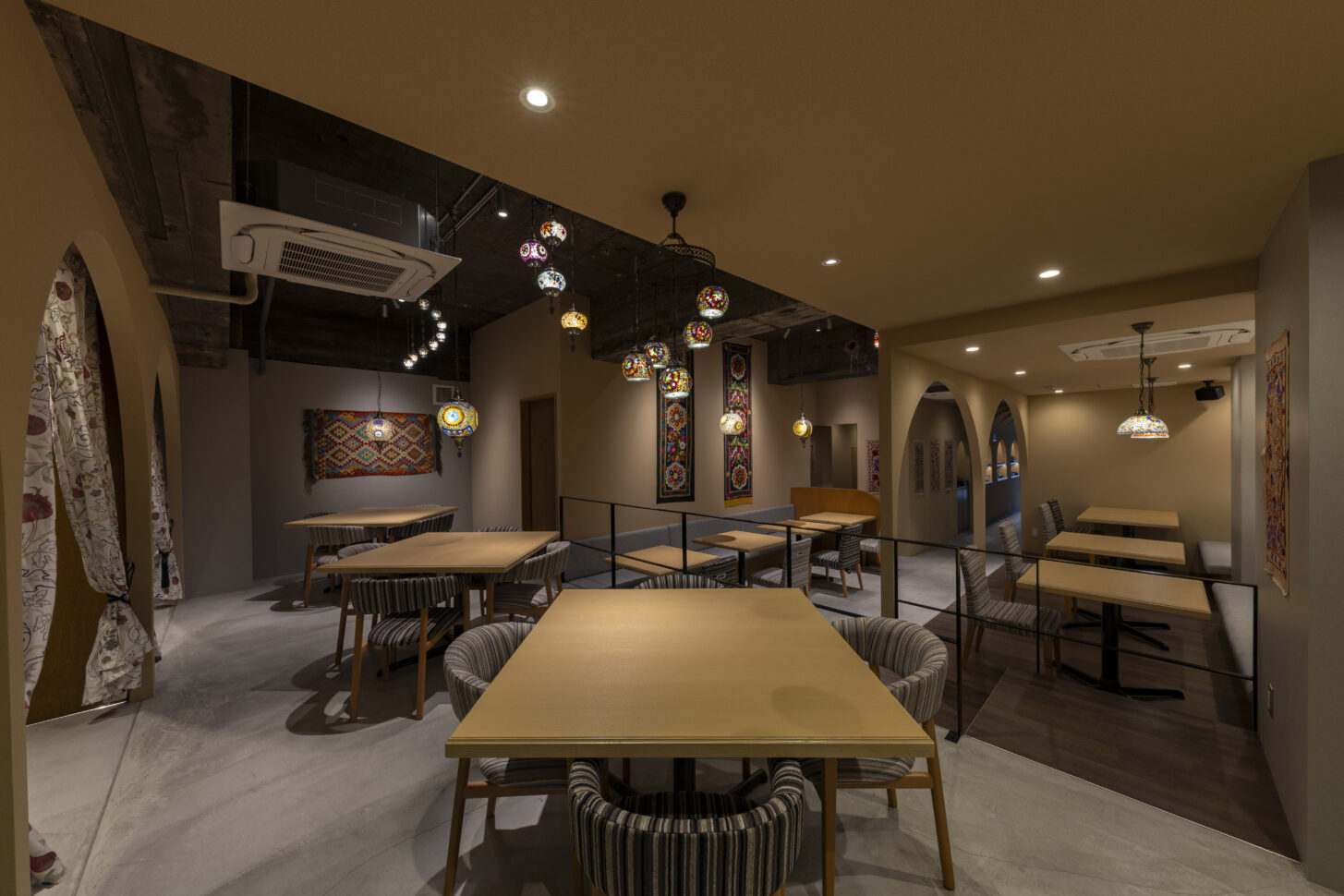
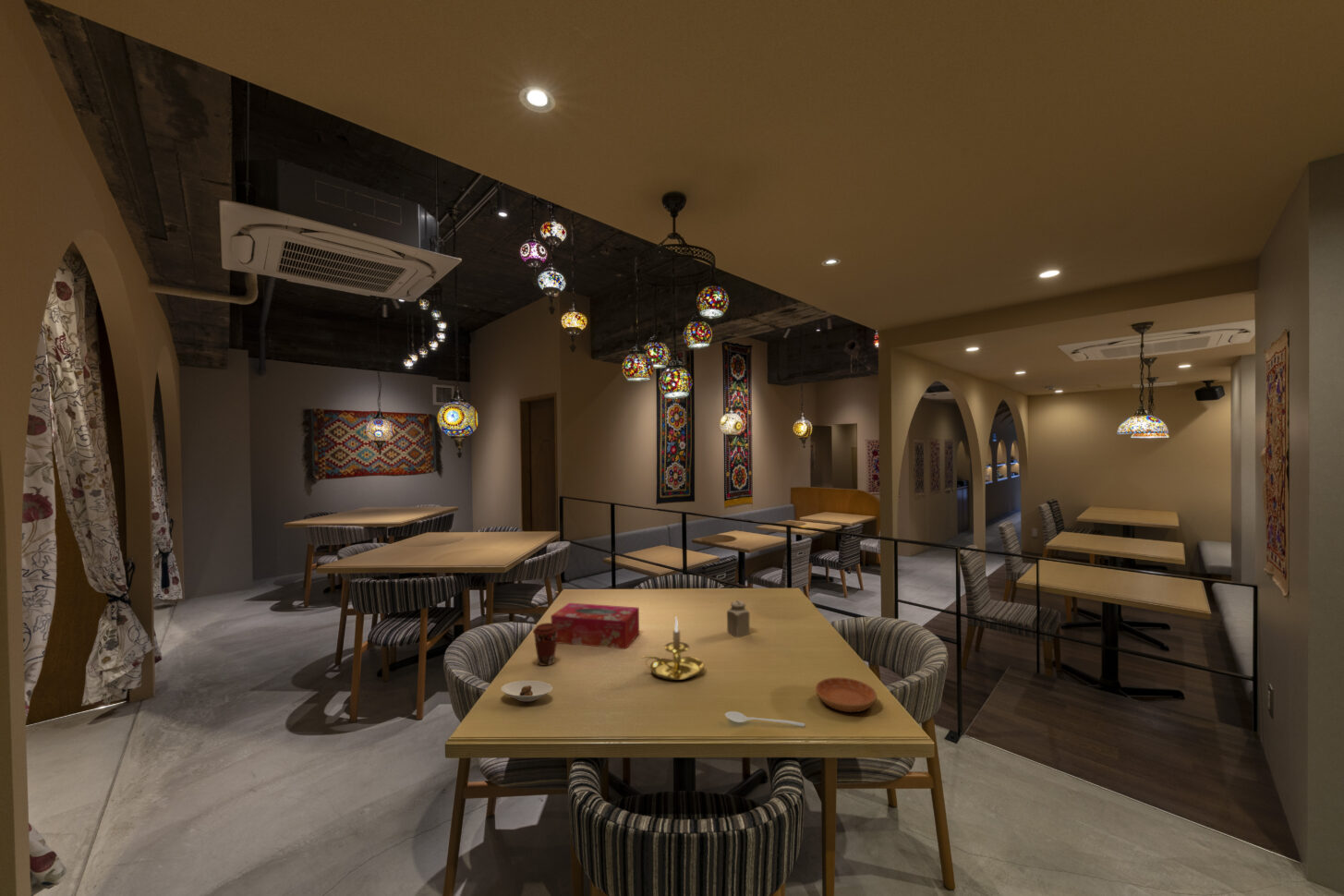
+ saucer (845, 695)
+ candle holder (672, 644)
+ tissue box (596, 624)
+ saucer (527, 691)
+ stirrer (764, 720)
+ coffee cup (546, 644)
+ salt shaker (738, 617)
